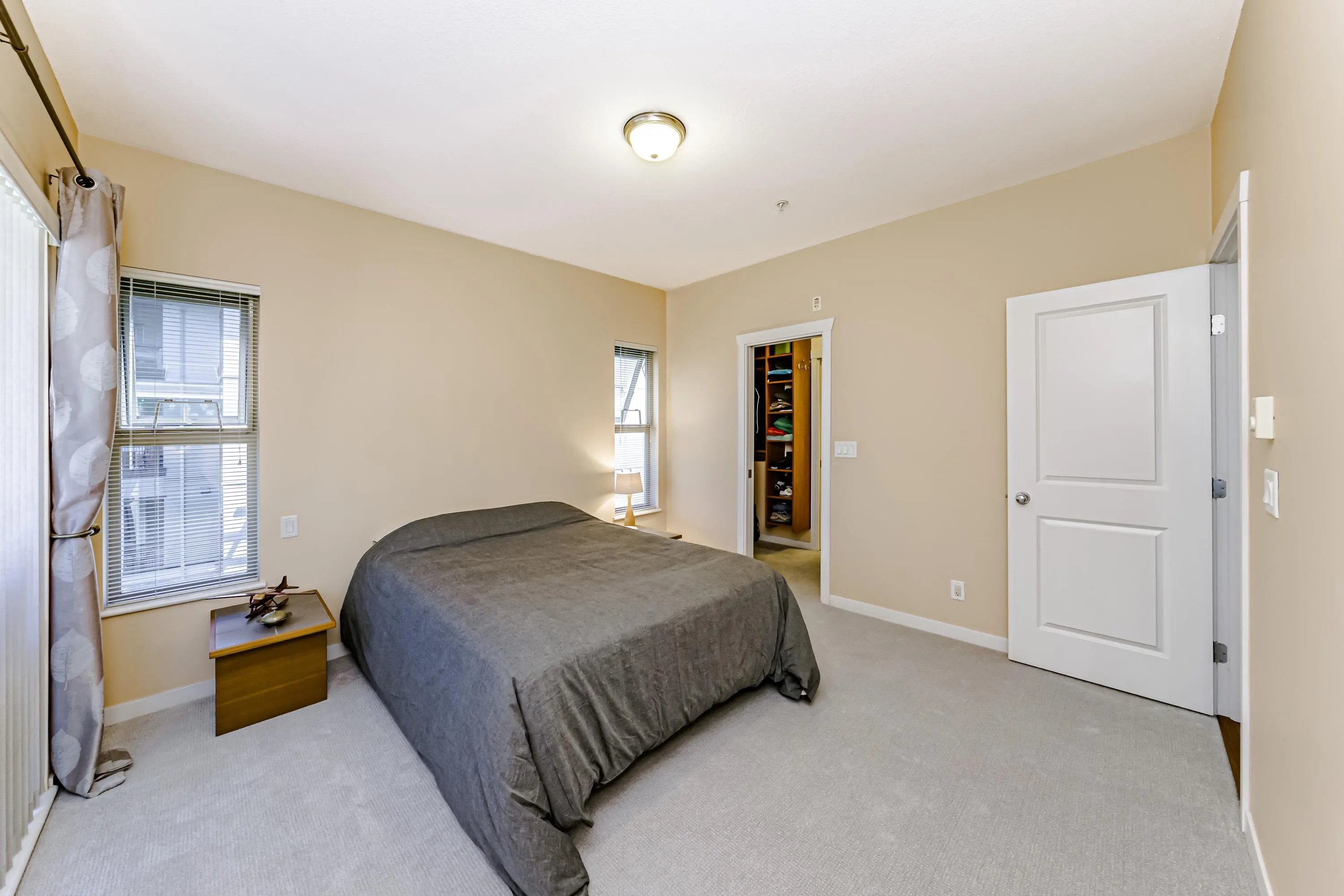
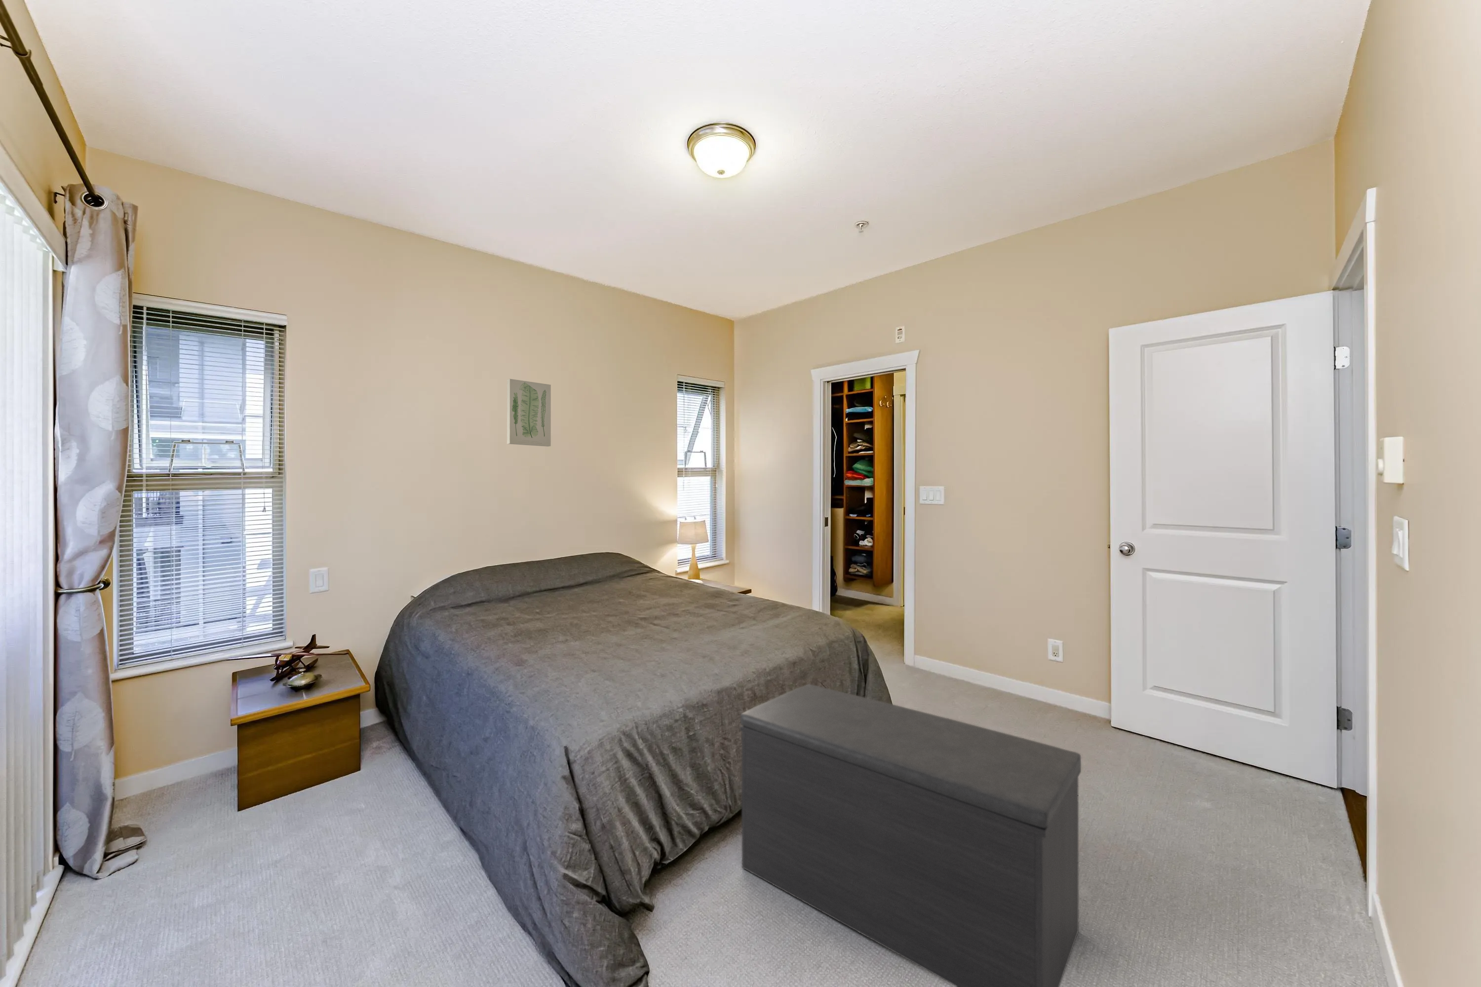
+ bench (897, 813)
+ wall art (529, 413)
